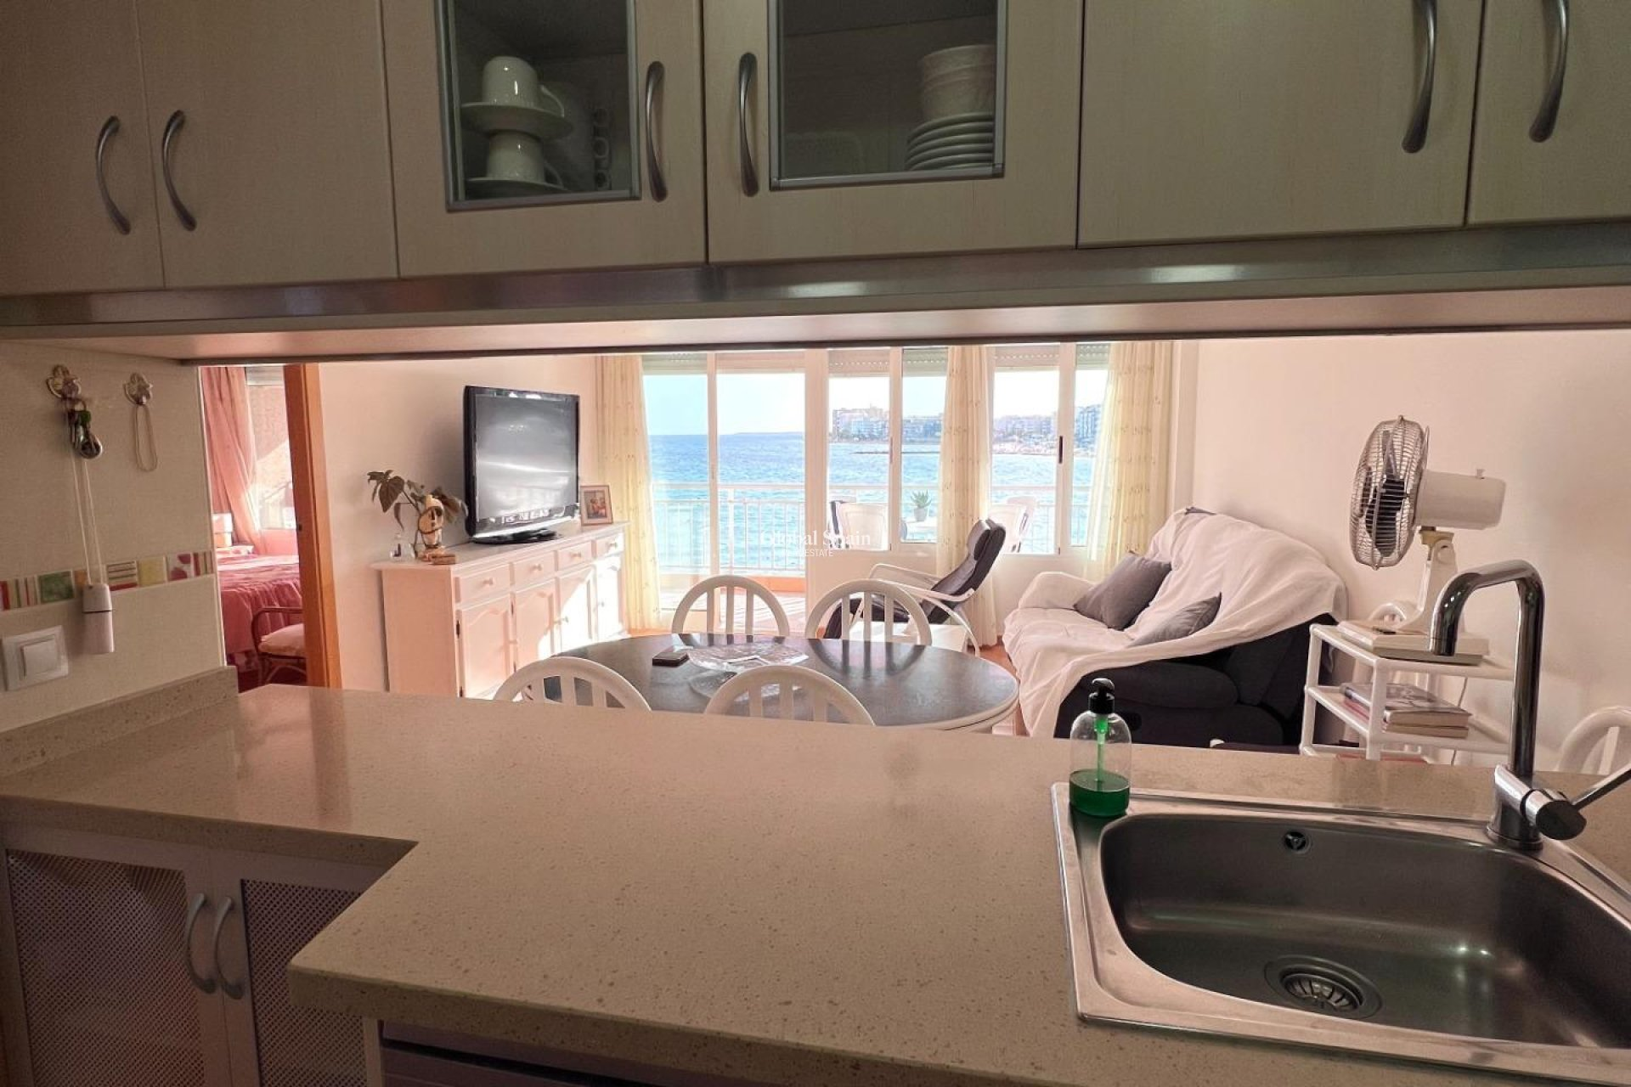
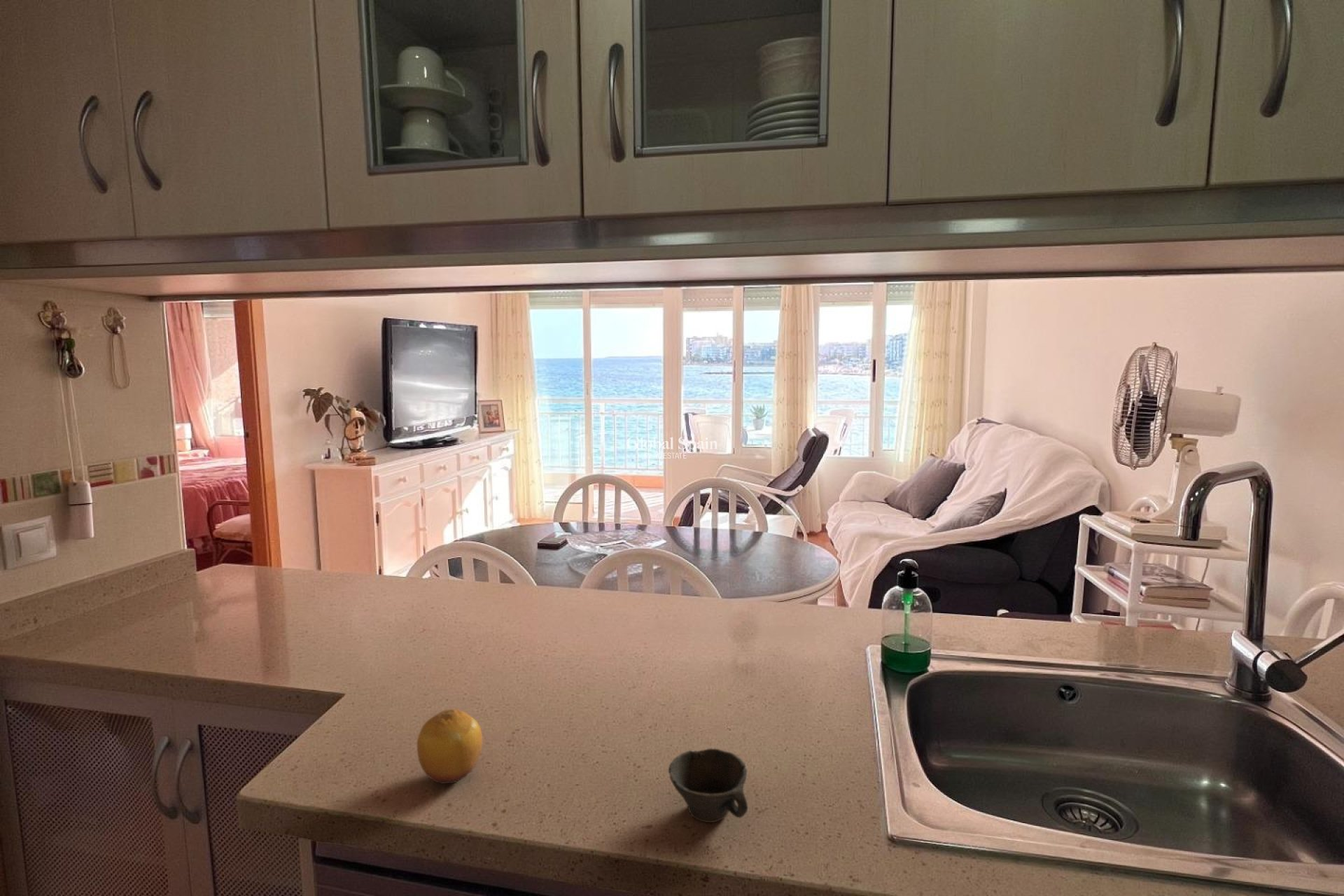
+ cup (710, 792)
+ fruit (449, 744)
